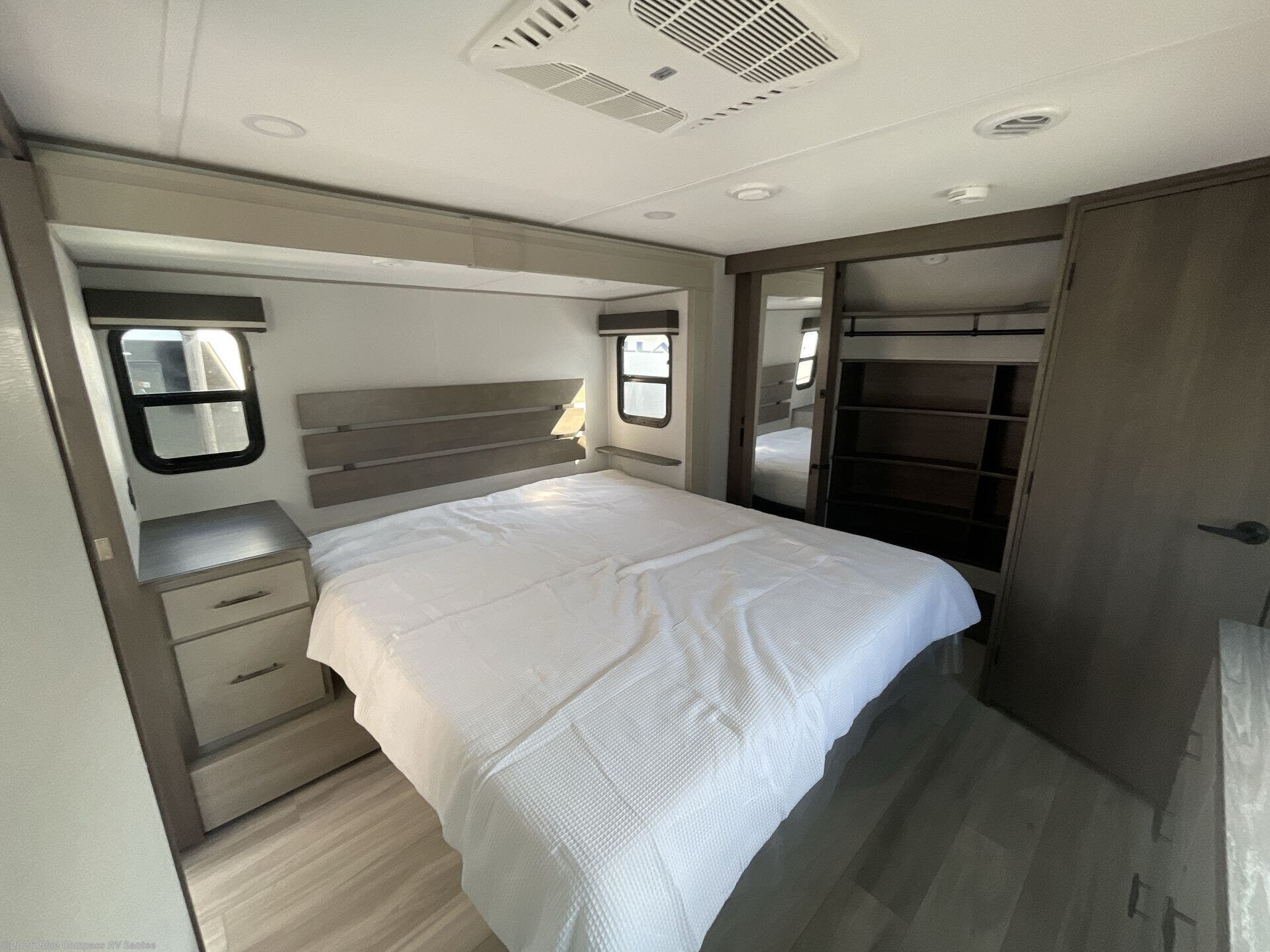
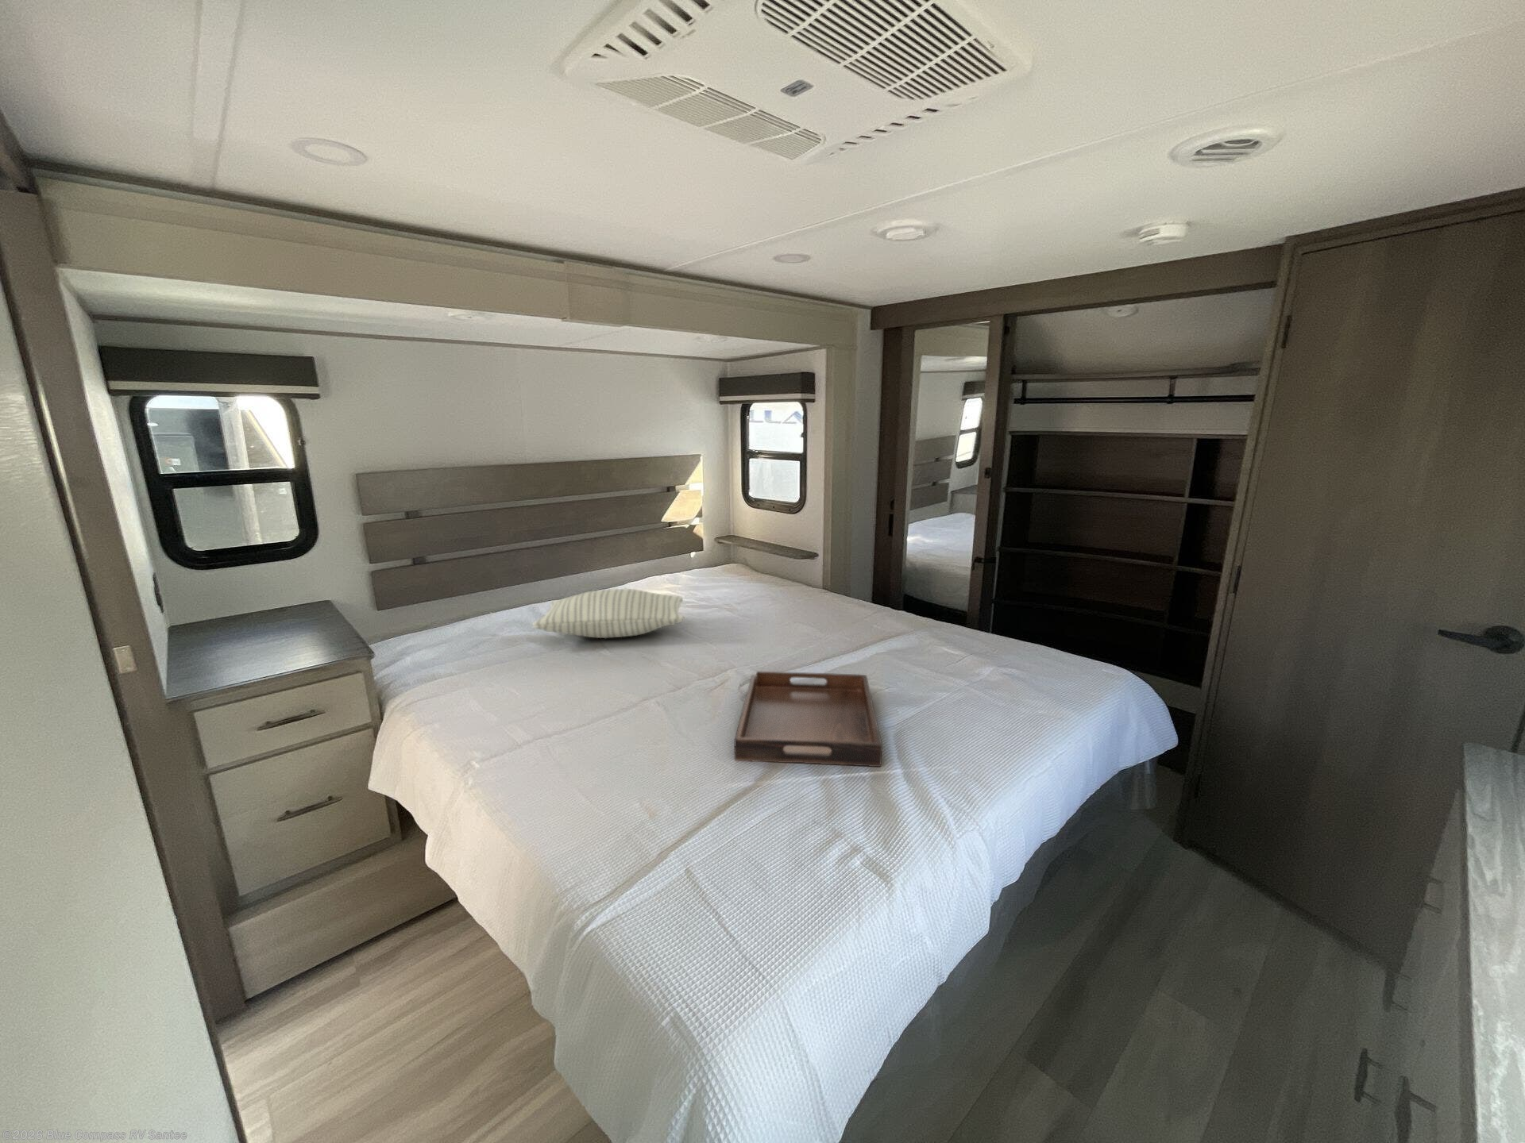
+ pillow (614, 612)
+ serving tray (808, 712)
